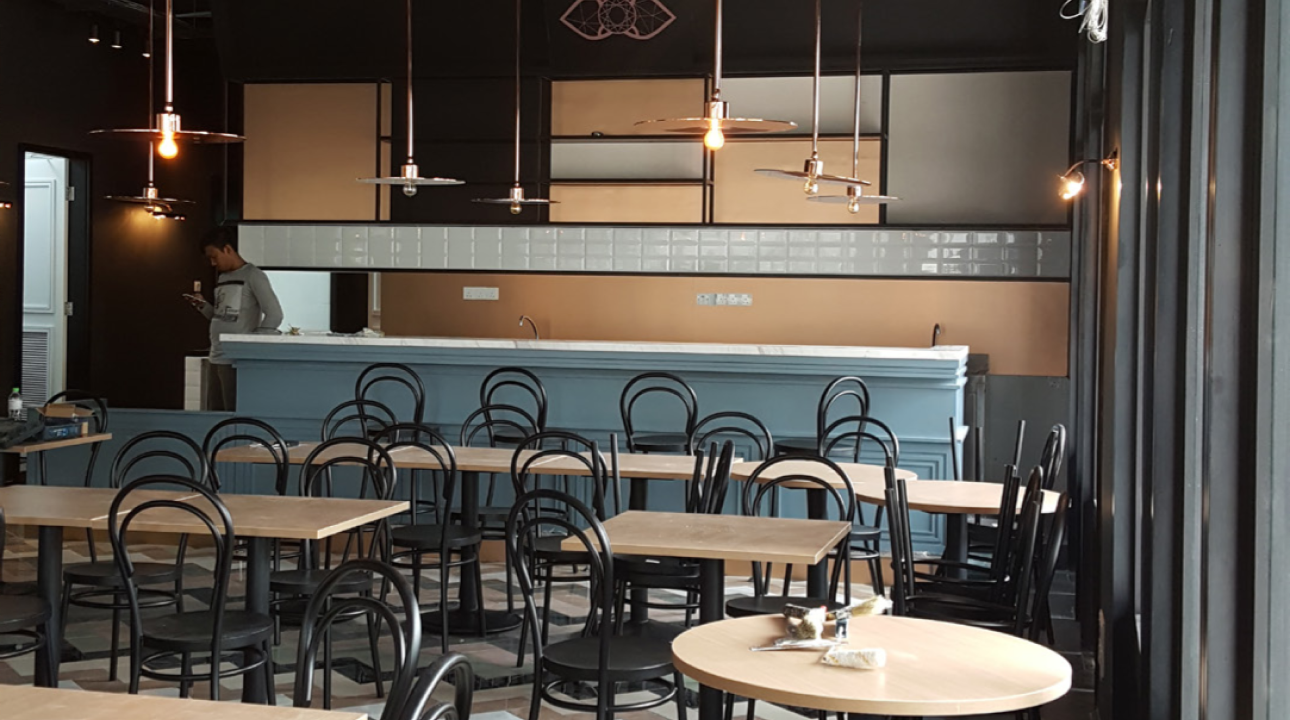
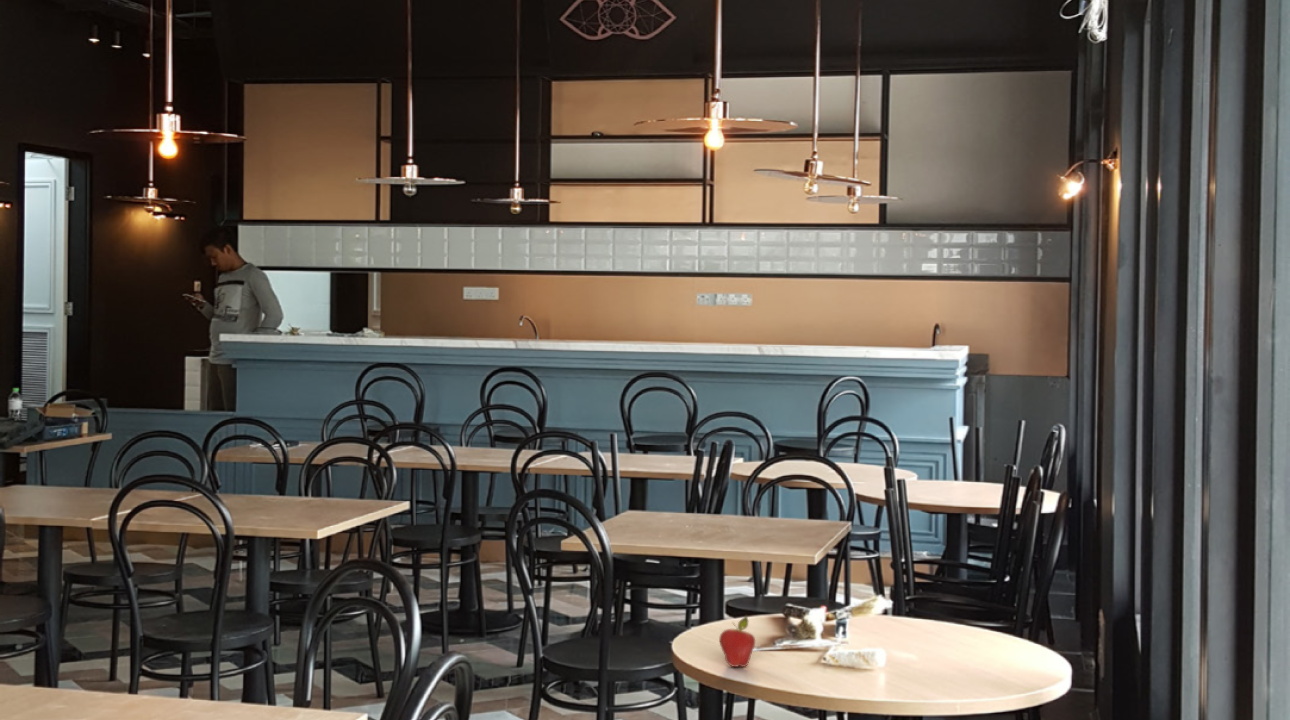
+ fruit (737, 639)
